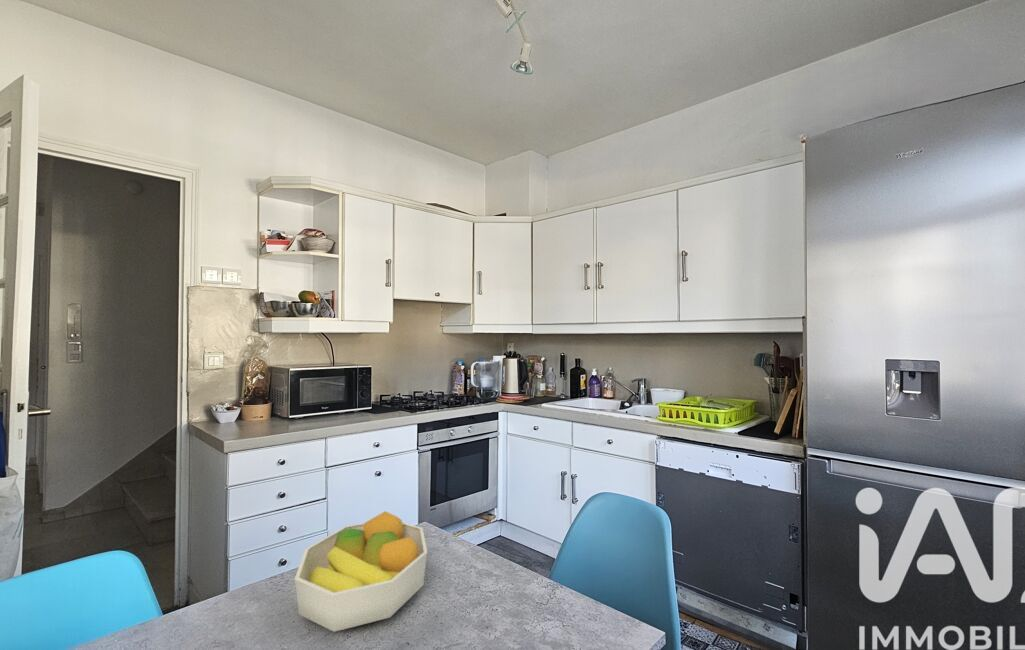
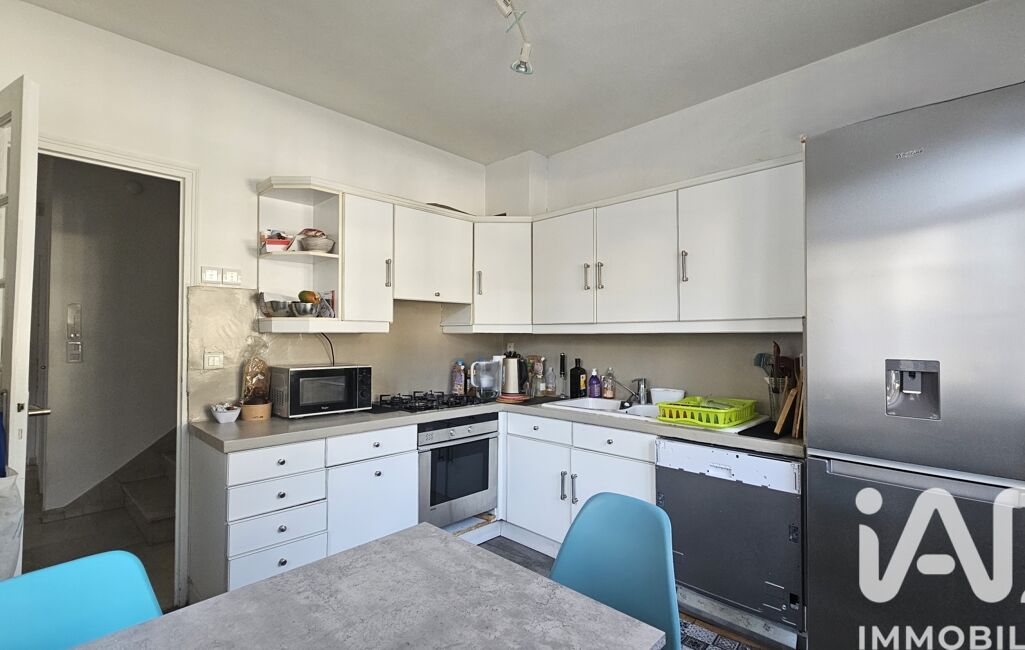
- fruit bowl (365, 562)
